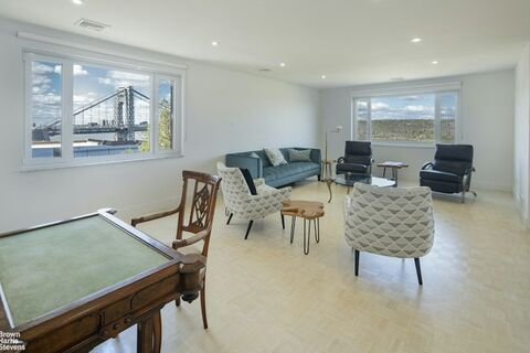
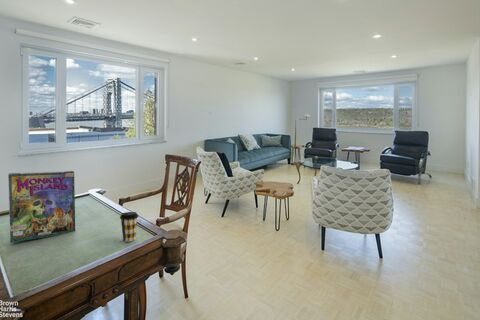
+ coffee cup (129, 226)
+ game box (43, 204)
